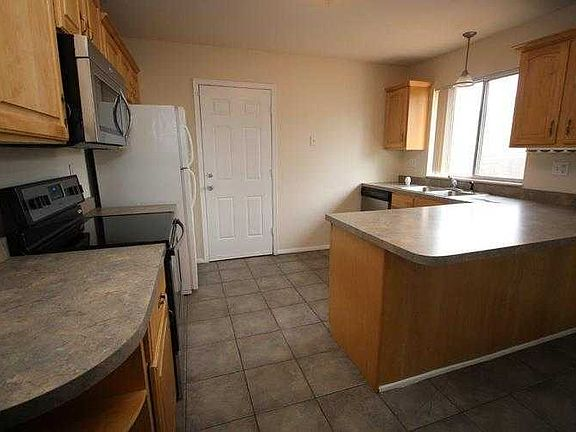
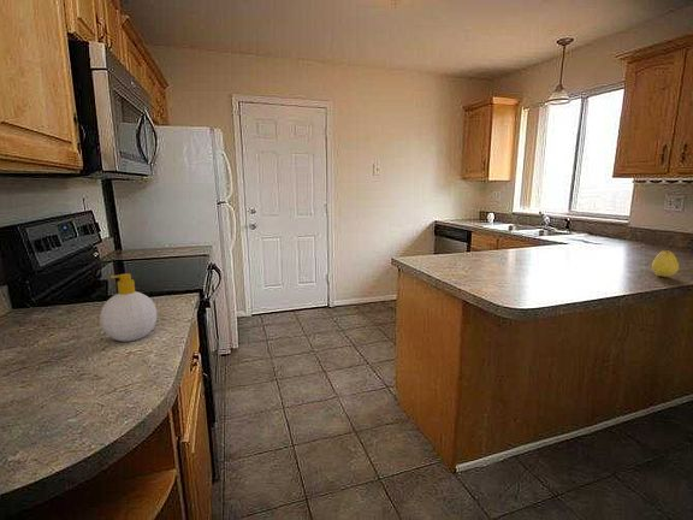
+ fruit (665, 262)
+ soap bottle (128, 306)
